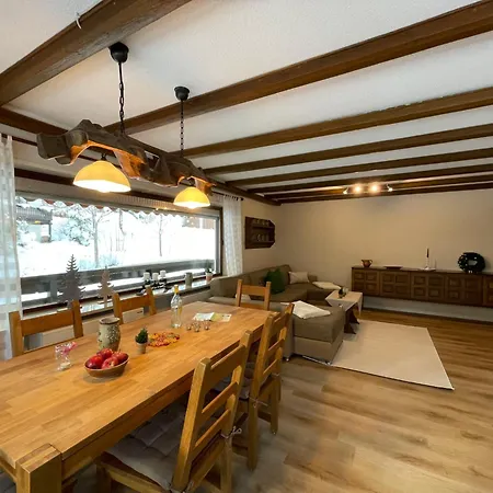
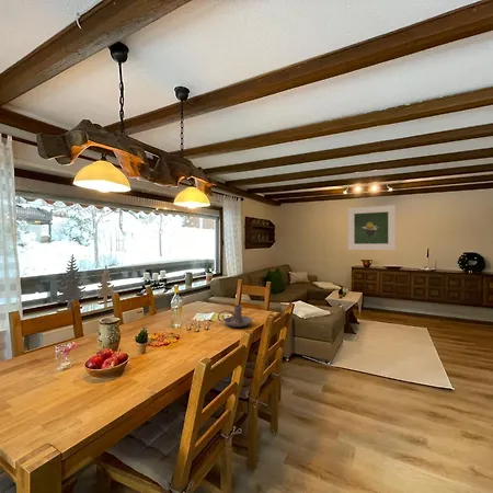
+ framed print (370, 228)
+ candle holder (234, 314)
